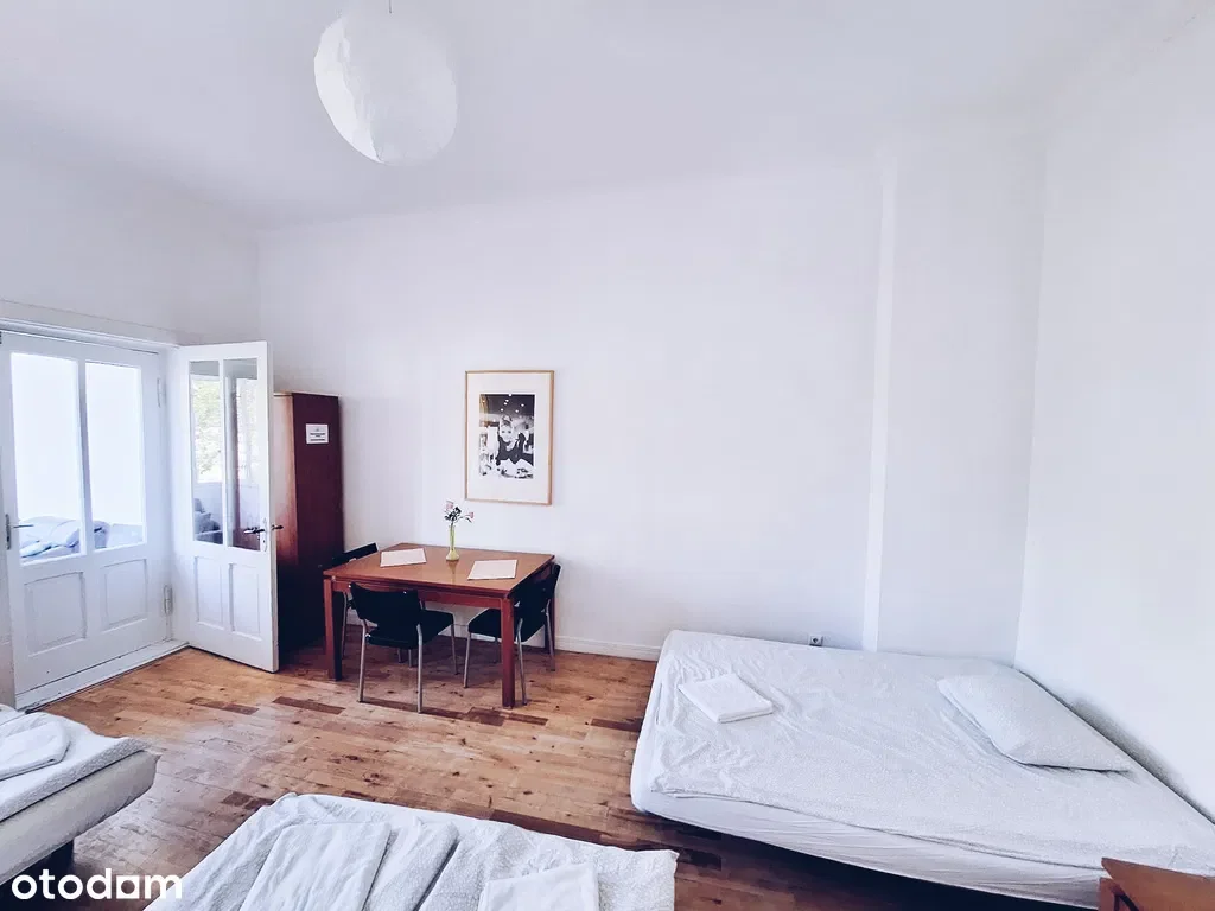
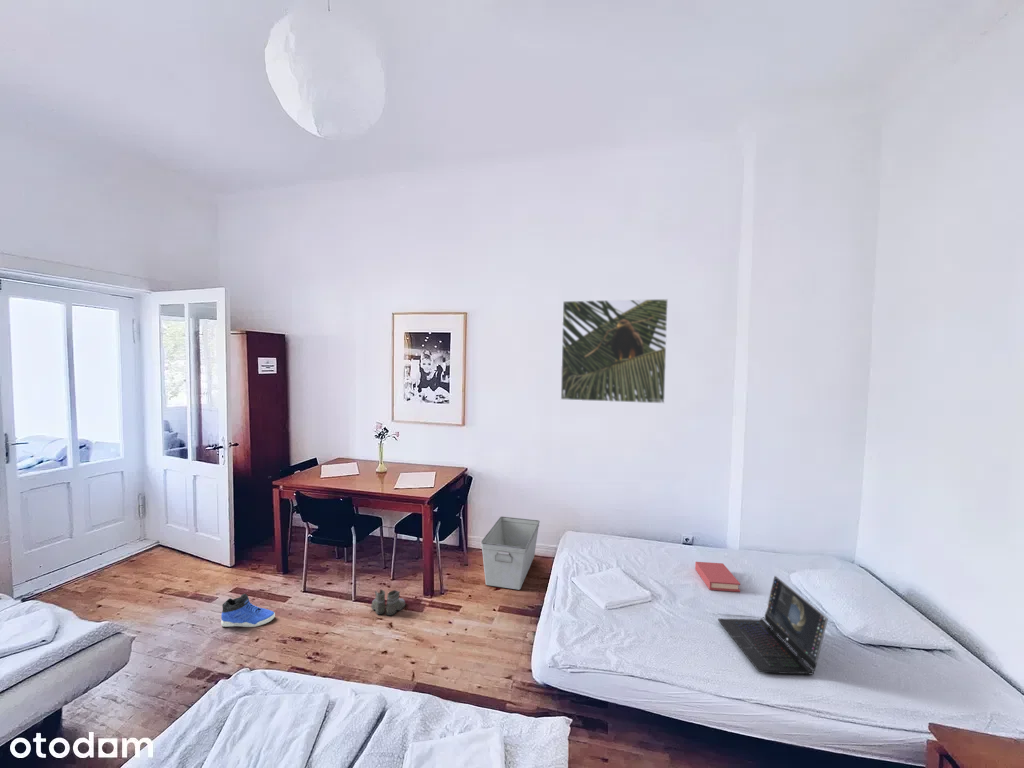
+ book (716, 575)
+ storage bin (511, 550)
+ boots (388, 599)
+ laptop (767, 620)
+ sneaker (248, 608)
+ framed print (612, 351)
